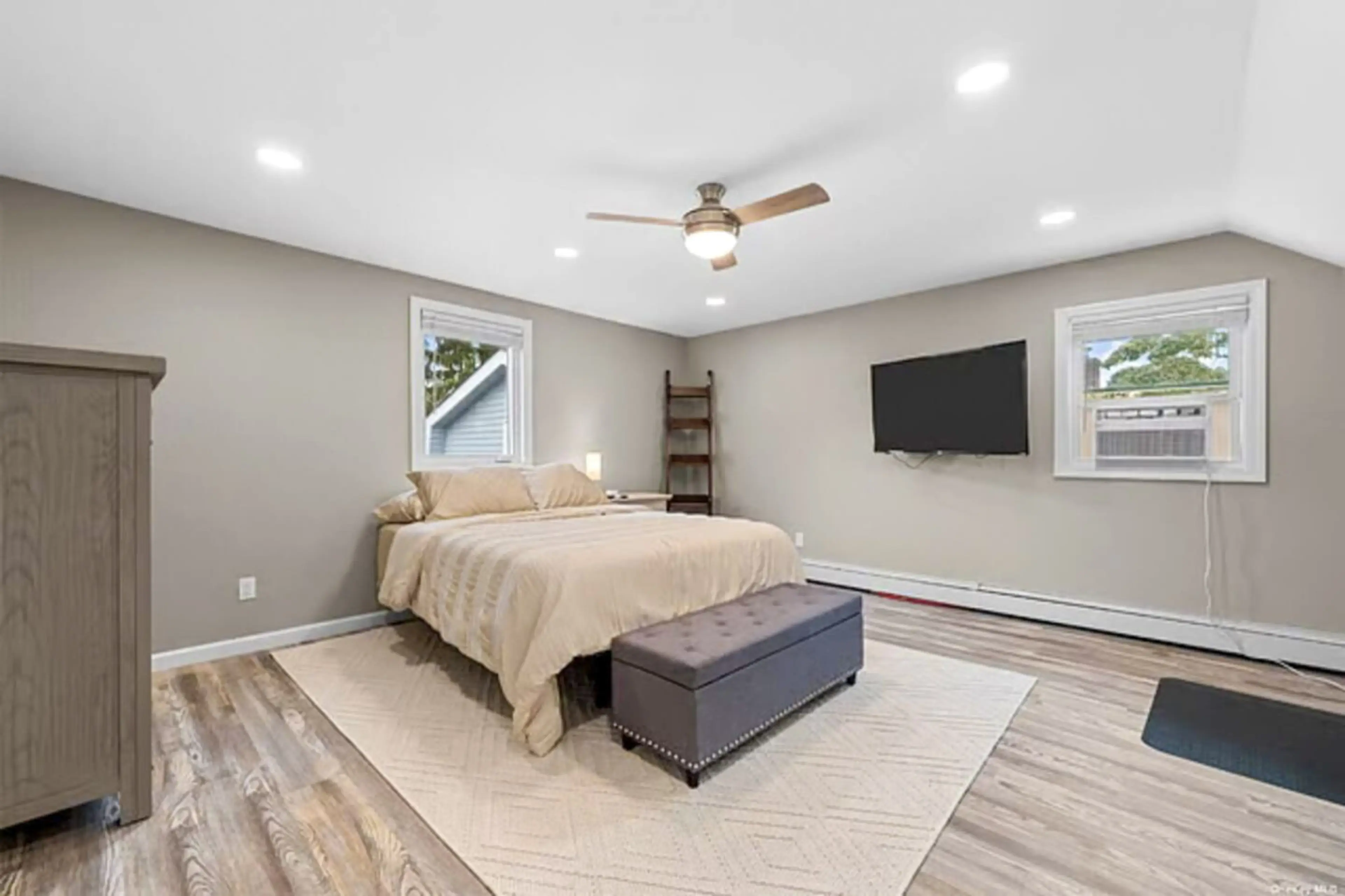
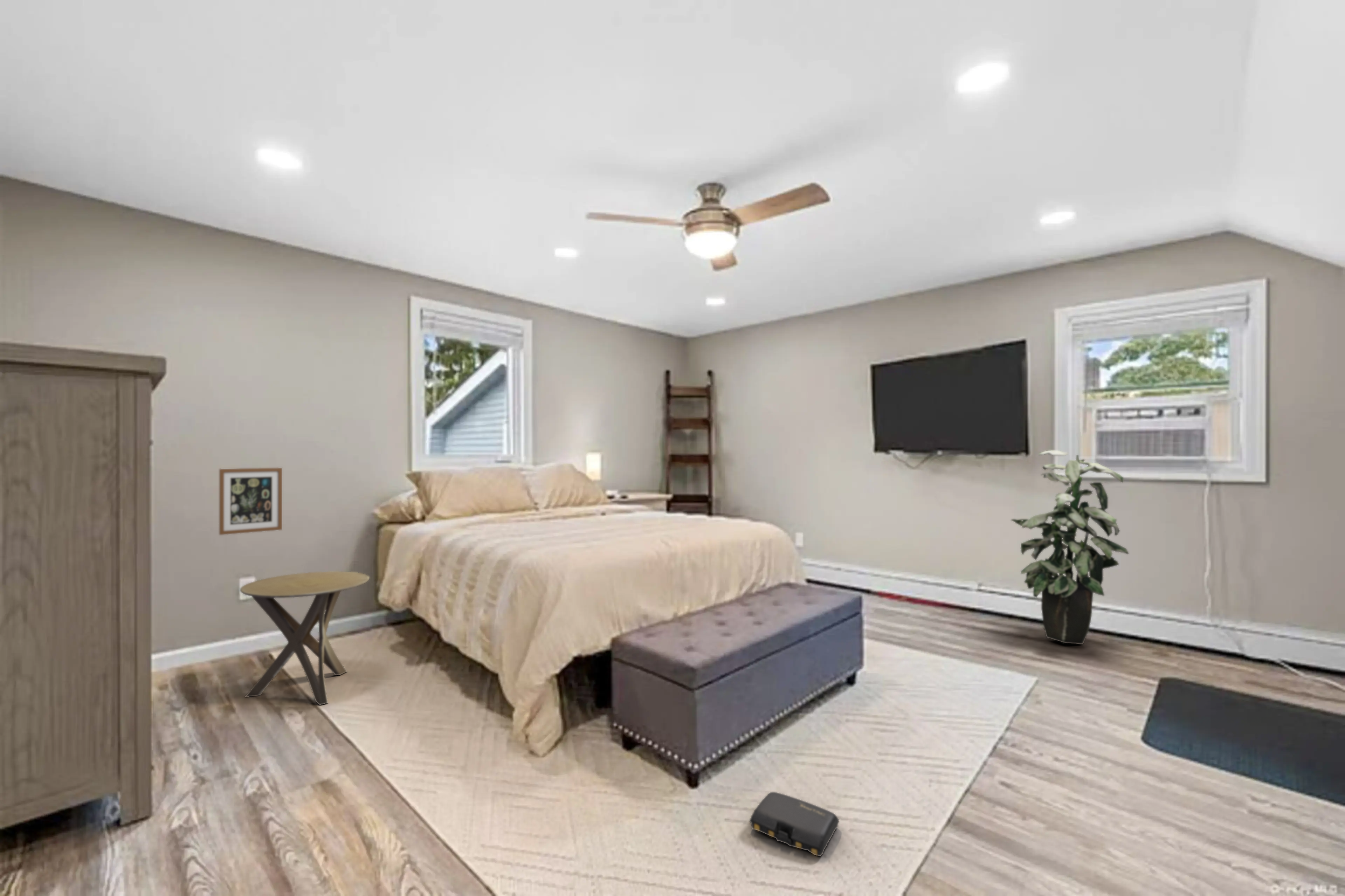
+ wall art (251, 500)
+ indoor plant (1065, 545)
+ bag (794, 819)
+ side table (307, 635)
